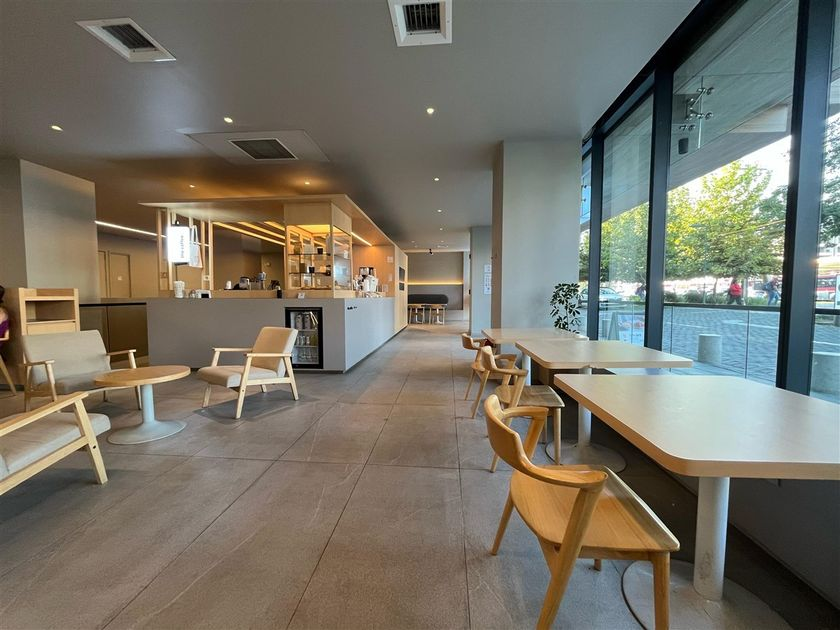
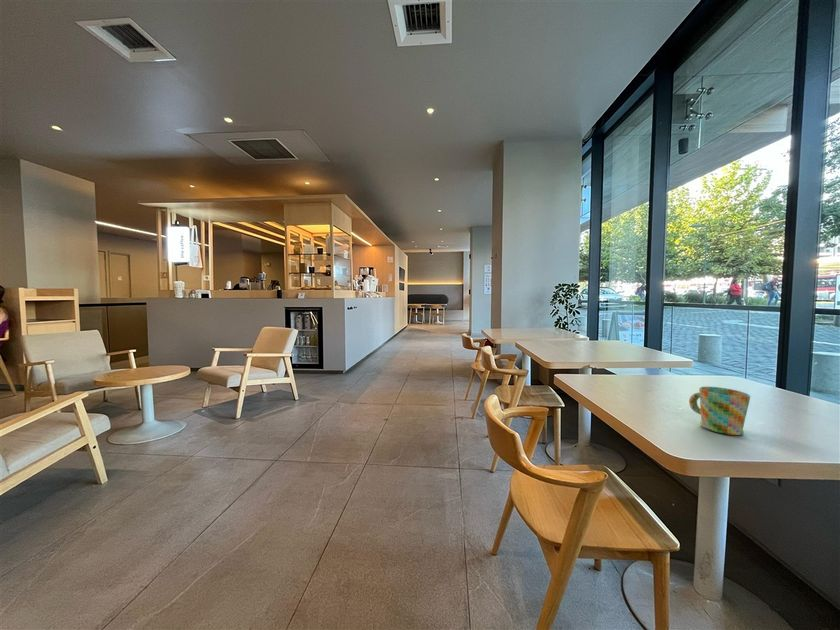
+ mug (716, 408)
